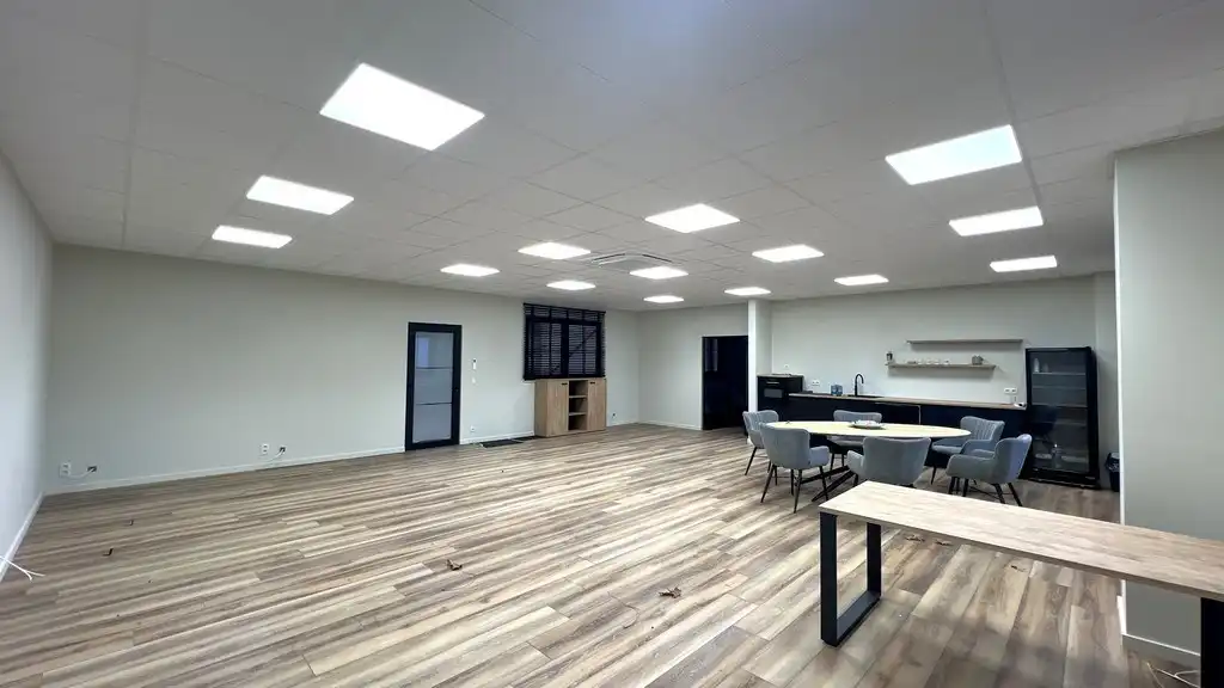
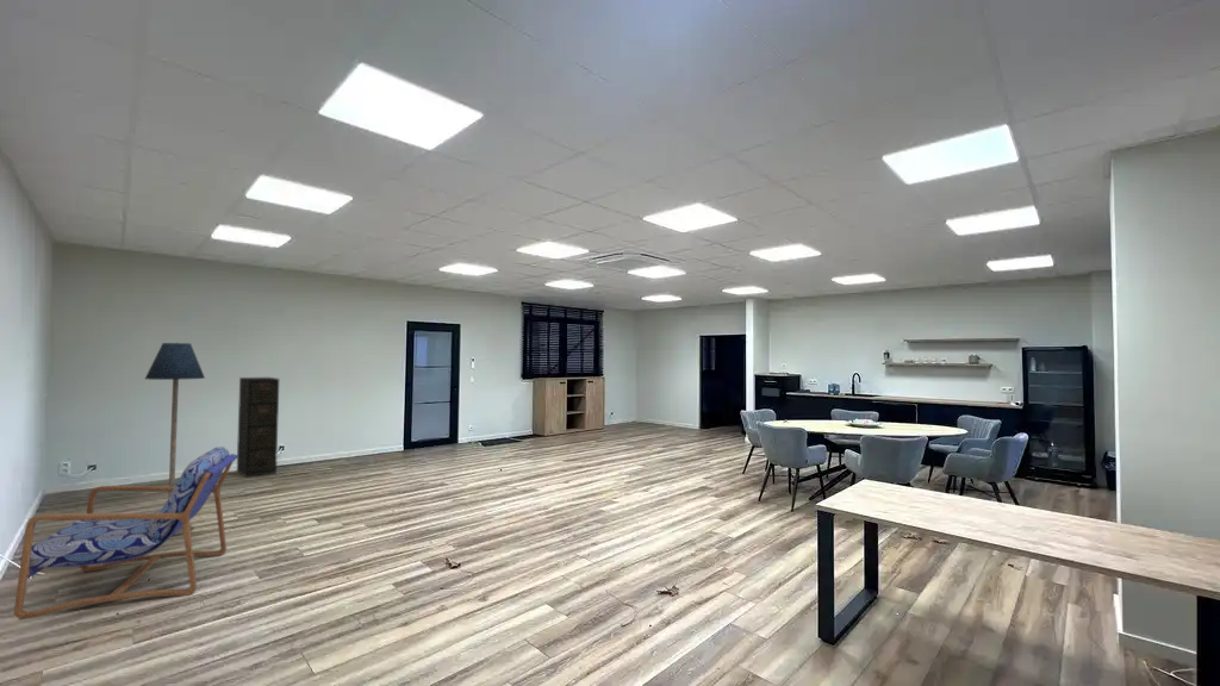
+ filing cabinet (257, 424)
+ armchair (141, 518)
+ floor lamp (173, 436)
